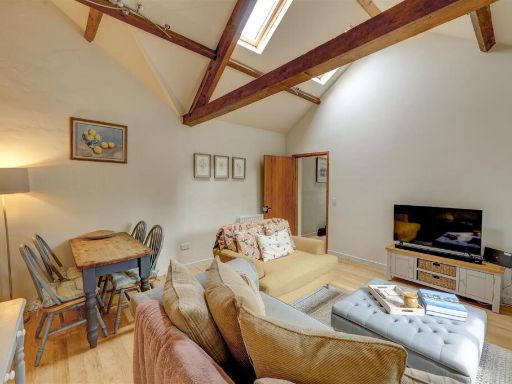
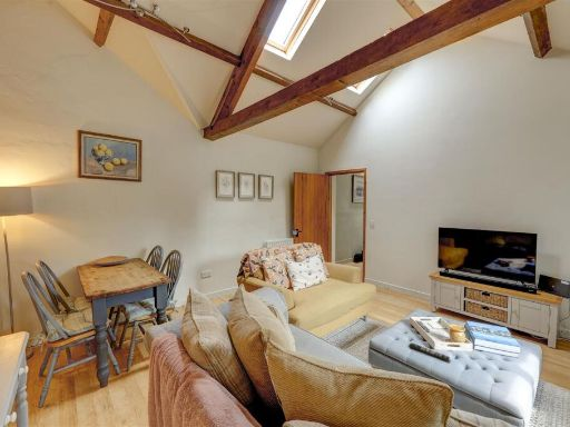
+ remote control (428, 351)
